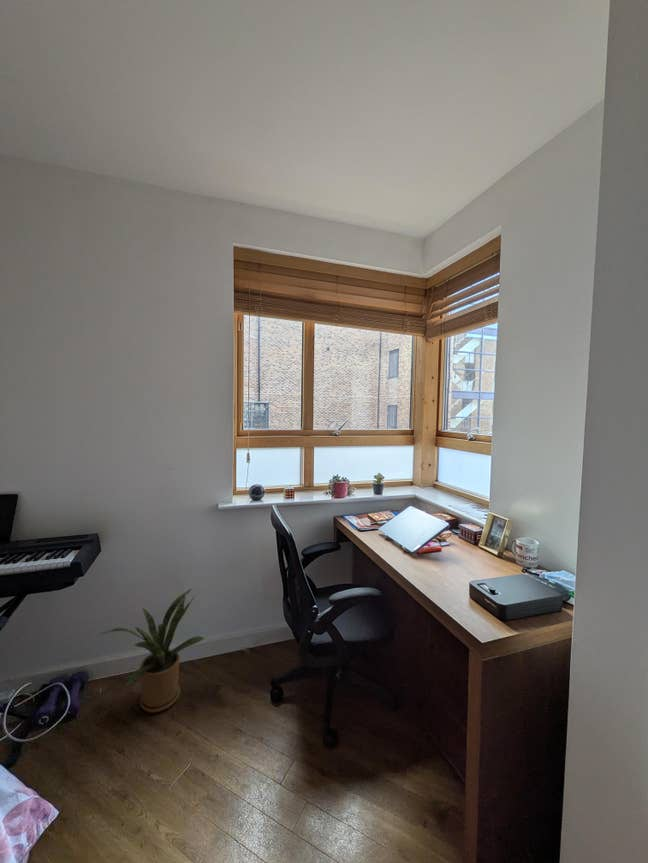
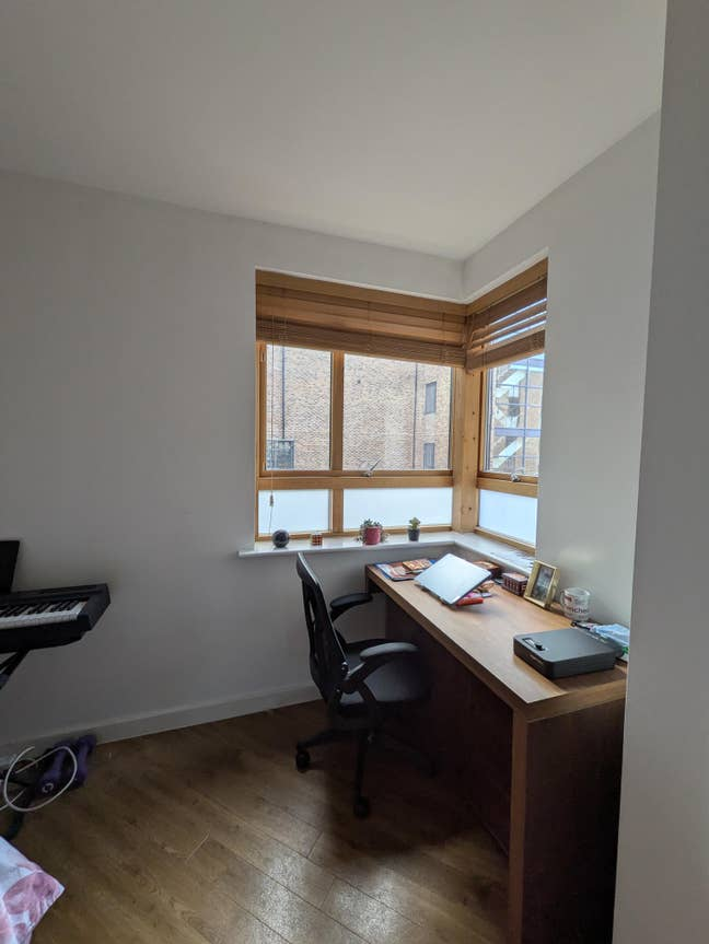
- house plant (158, 647)
